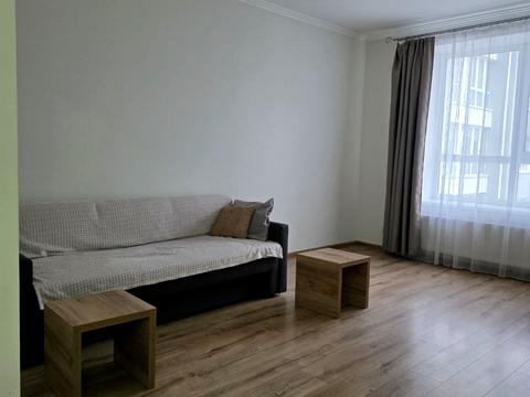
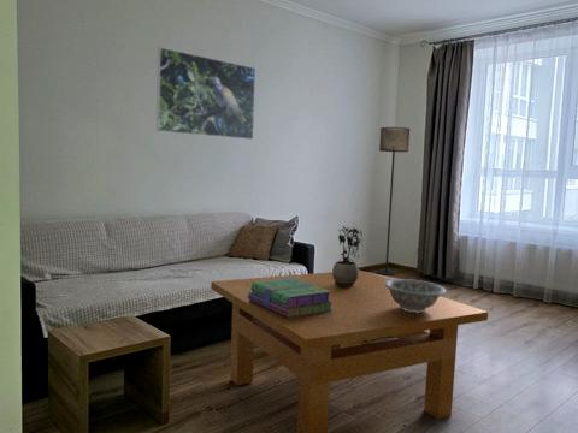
+ potted plant (348, 253)
+ floor lamp (390, 201)
+ decorative bowl (413, 296)
+ table (336, 344)
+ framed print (208, 97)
+ stack of books (289, 295)
